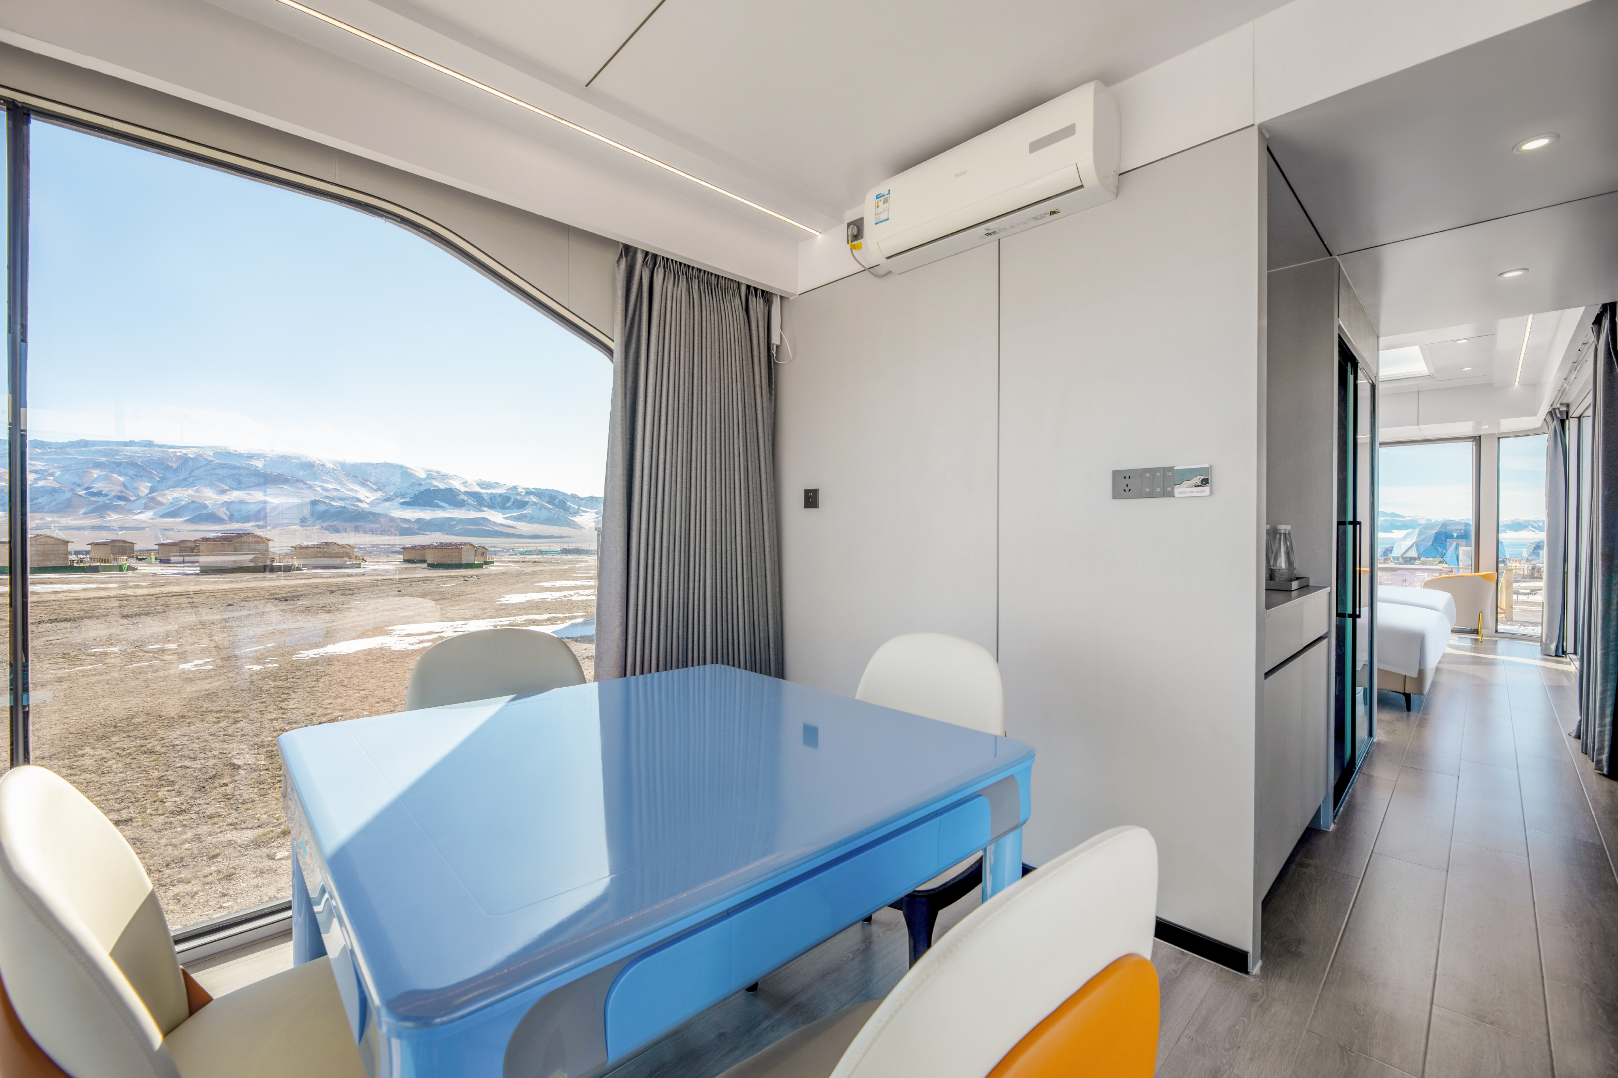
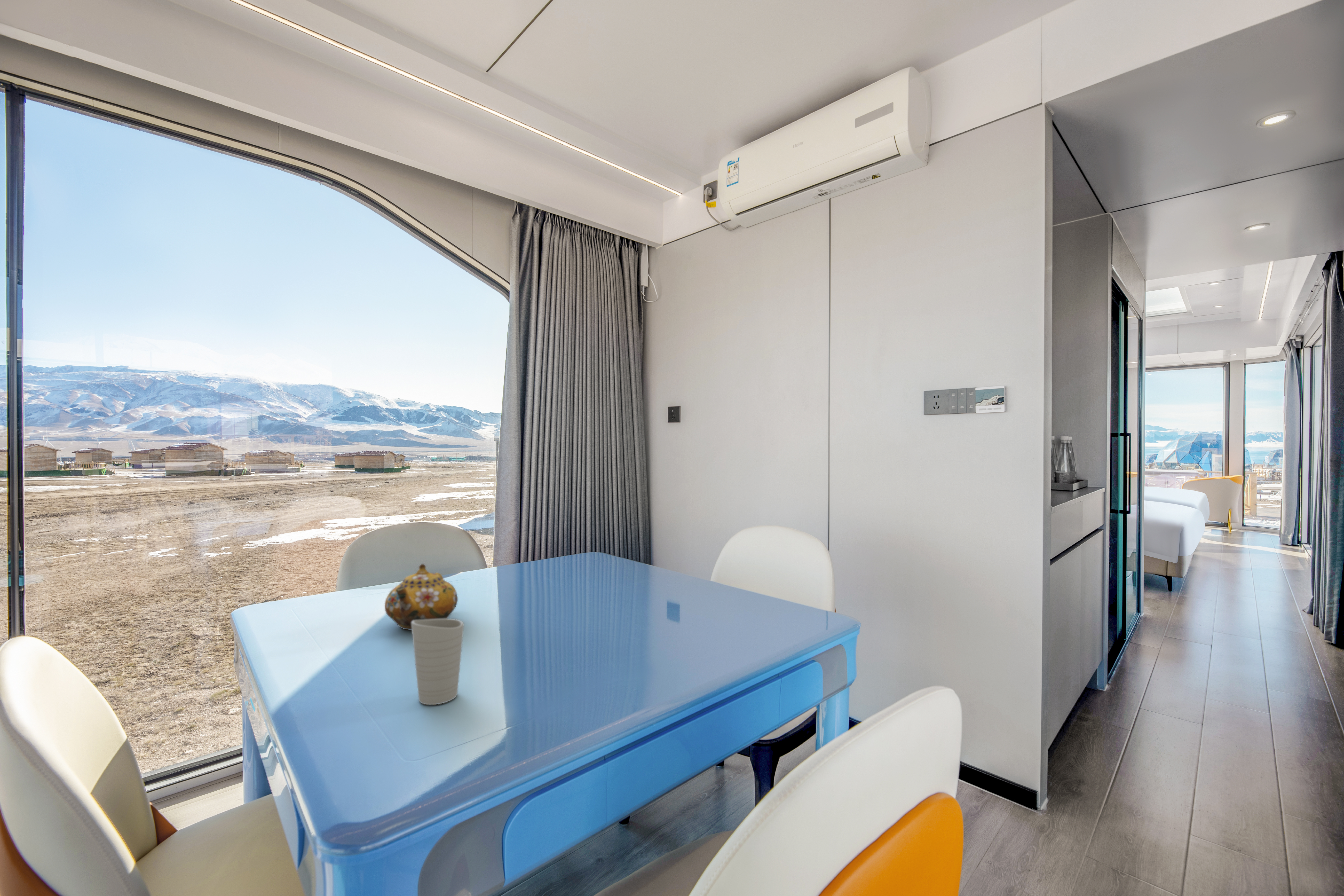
+ cup (438, 657)
+ teapot (422, 594)
